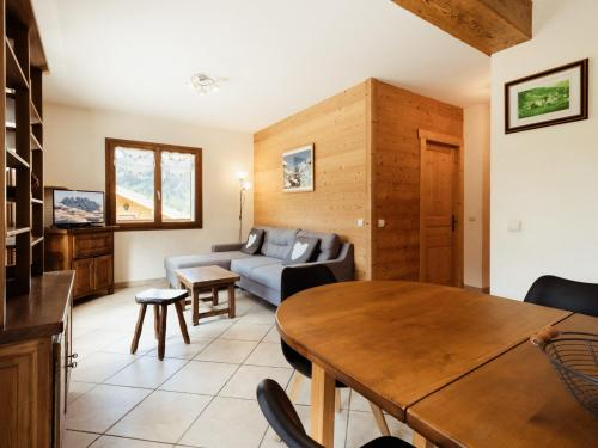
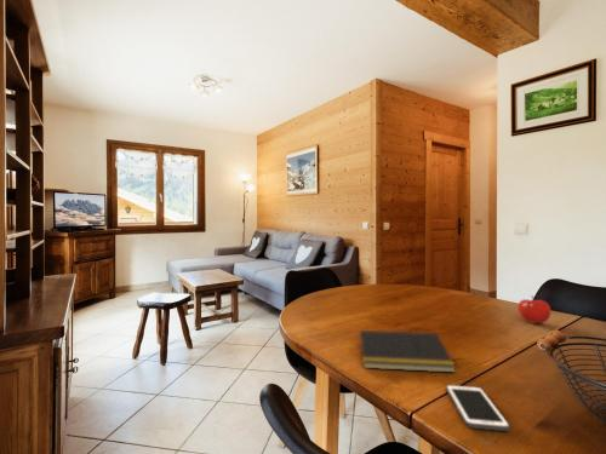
+ fruit (533, 309)
+ cell phone (474, 404)
+ notepad (402, 349)
